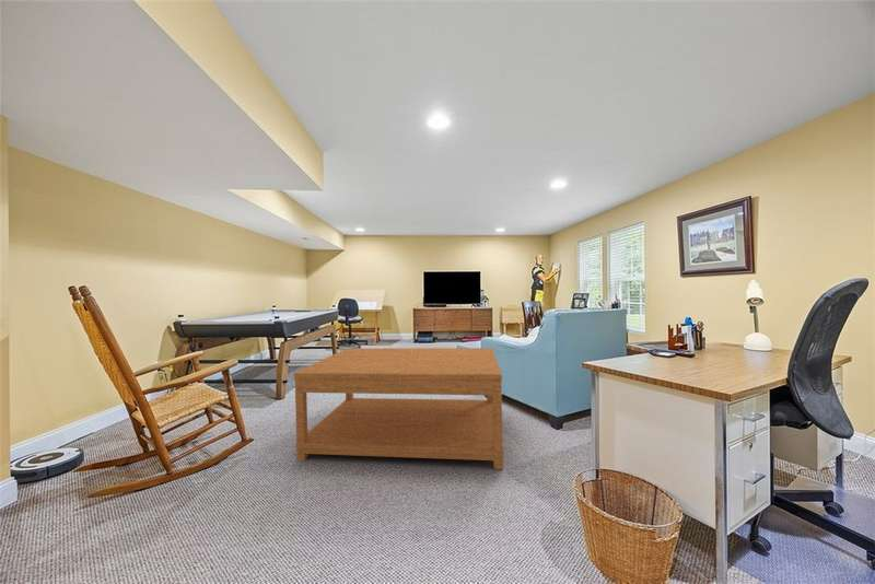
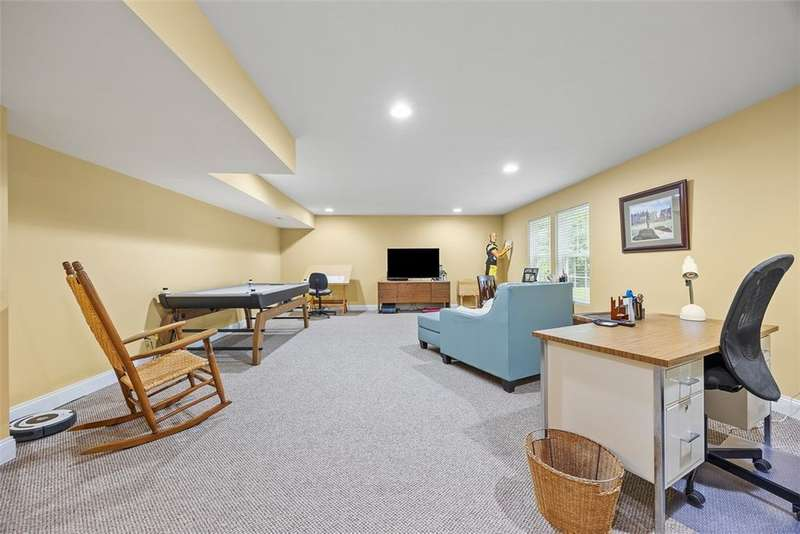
- coffee table (408, 399)
